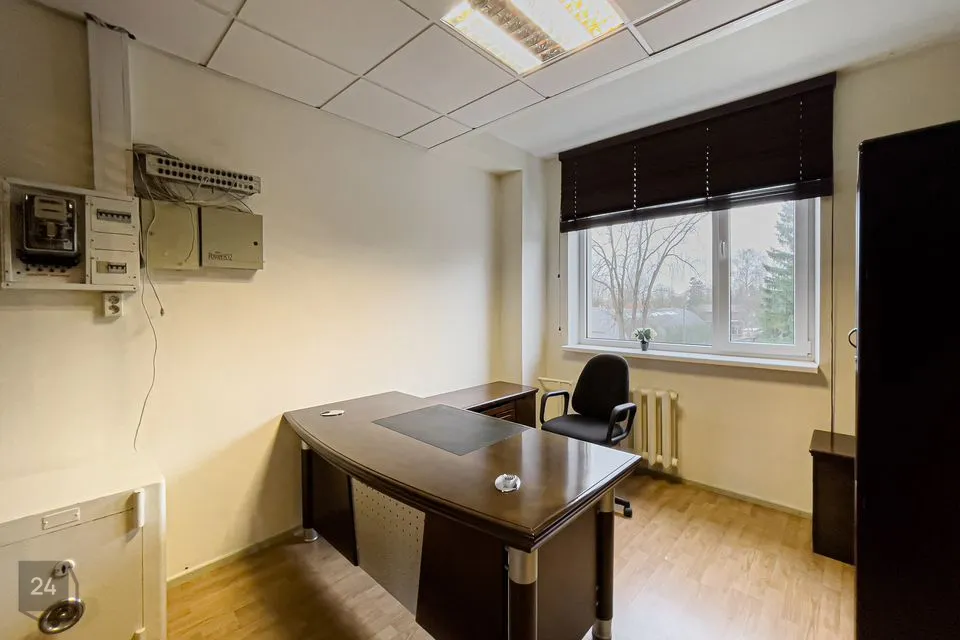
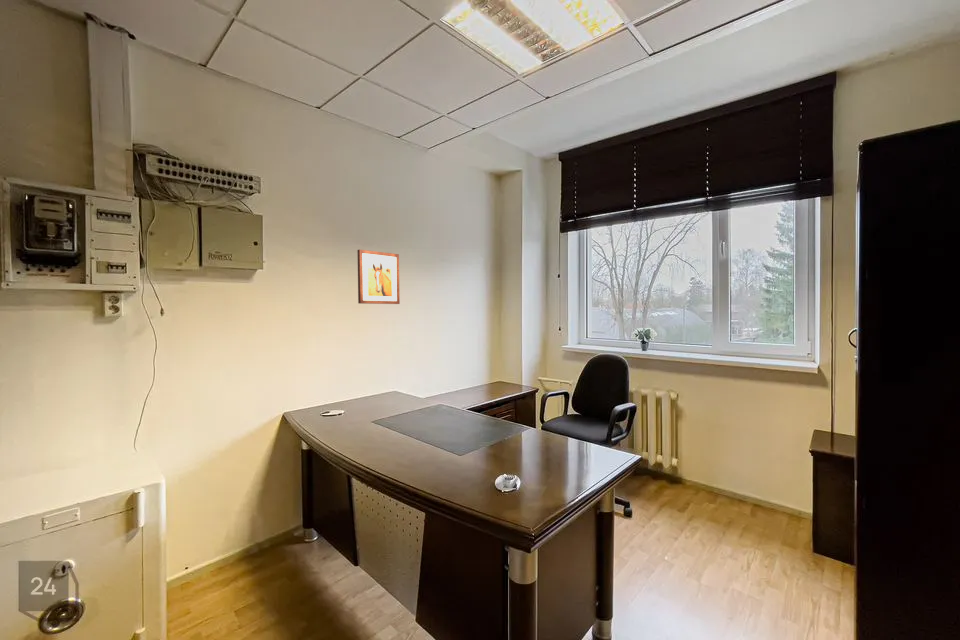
+ wall art (379, 277)
